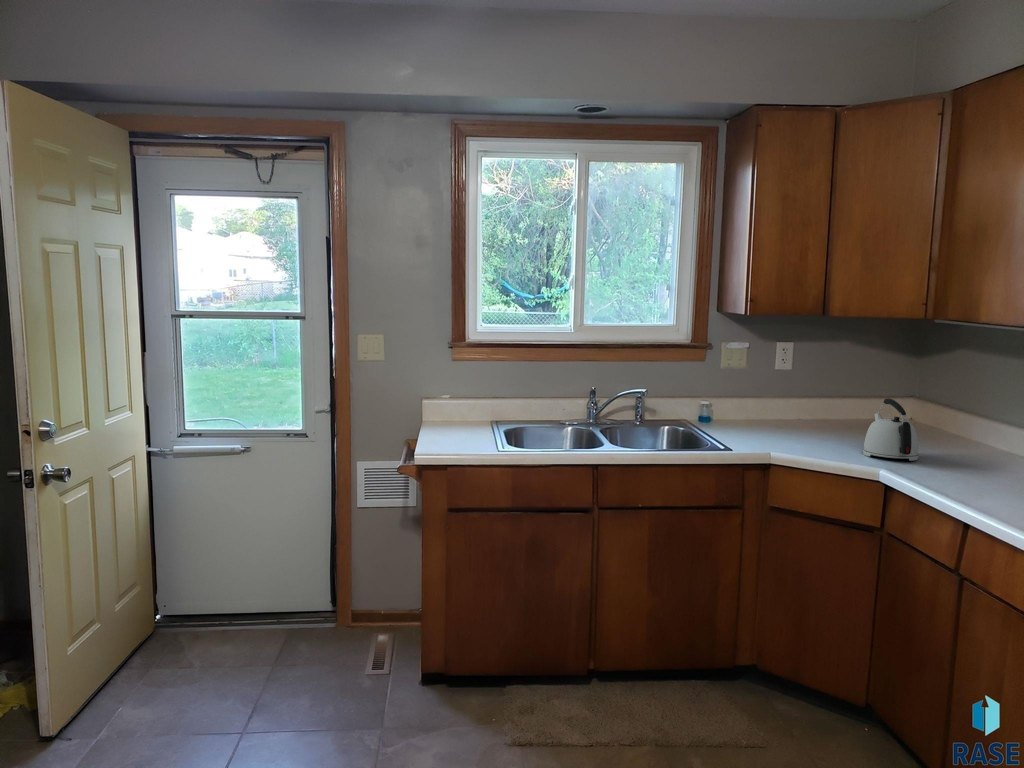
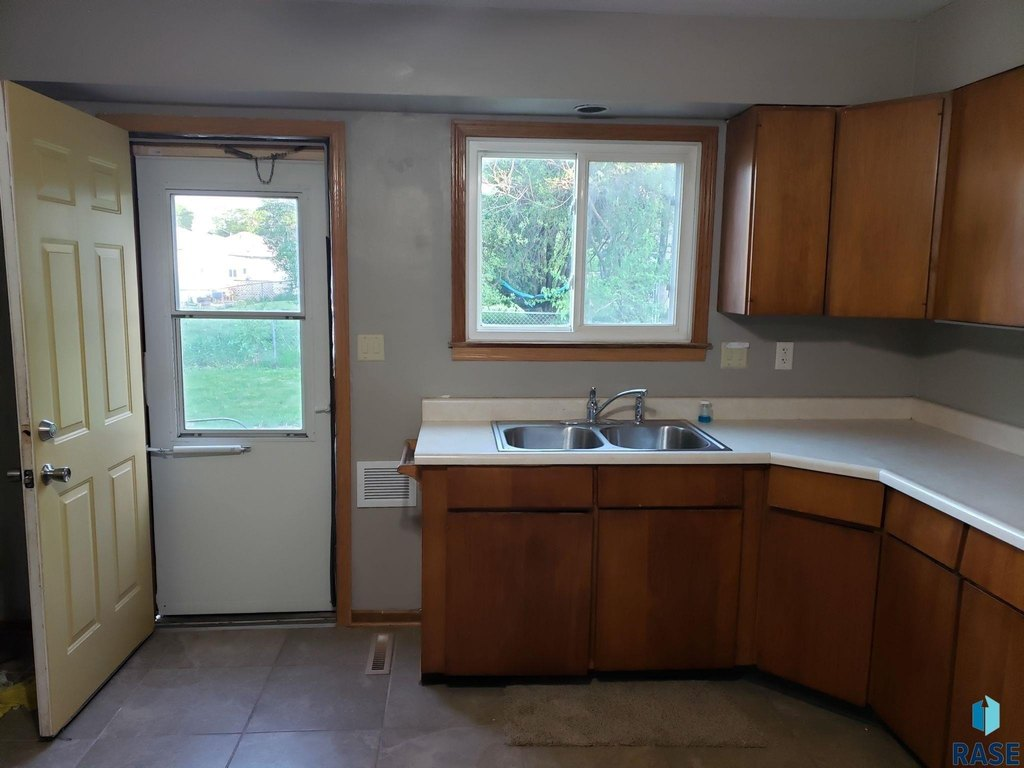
- kettle (891, 427)
